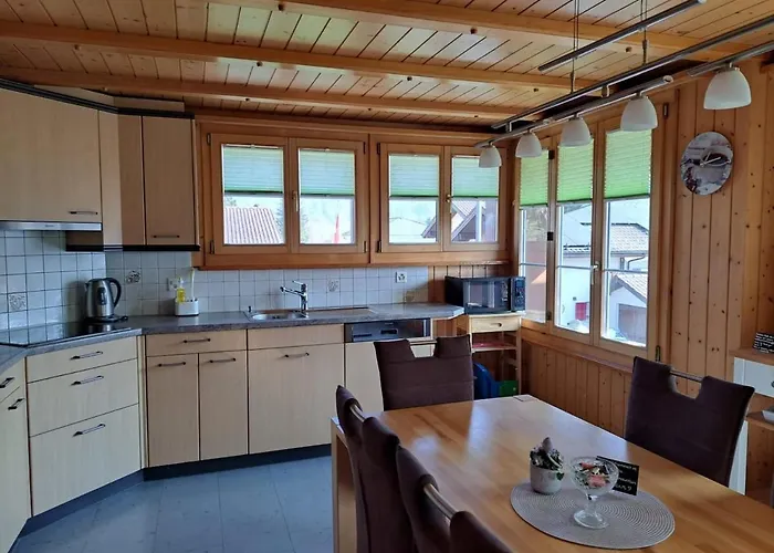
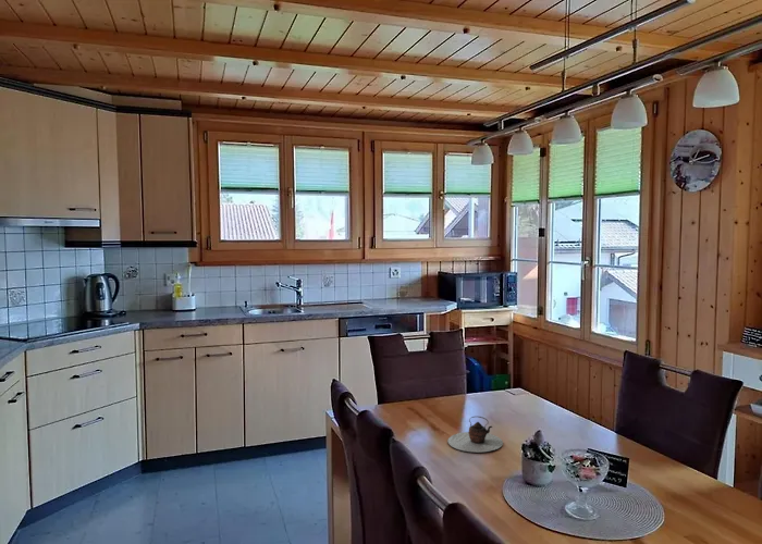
+ teapot (475, 429)
